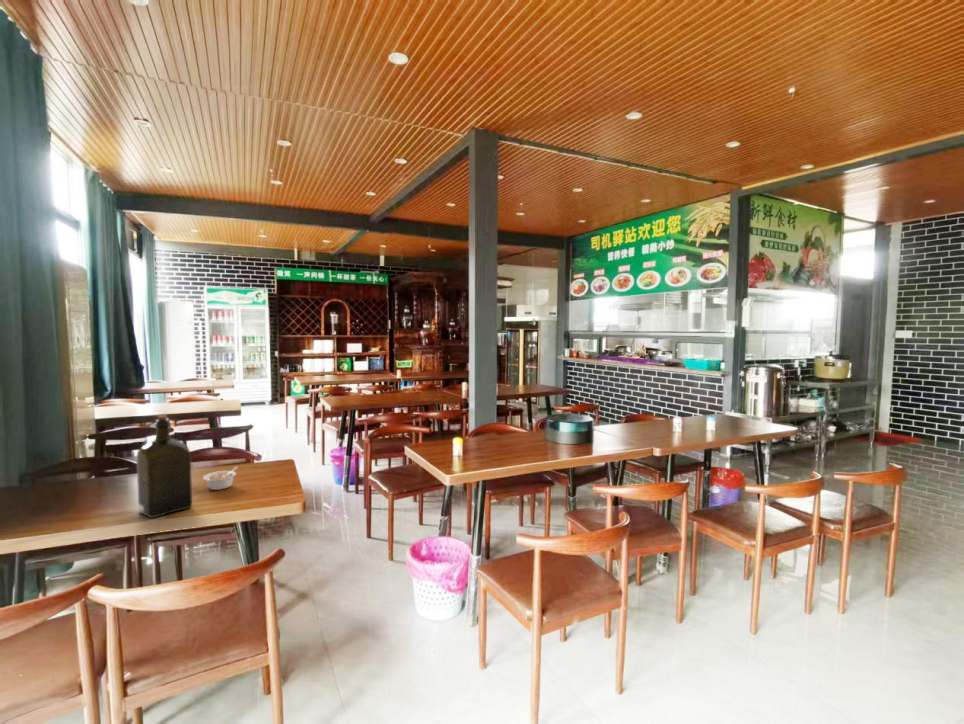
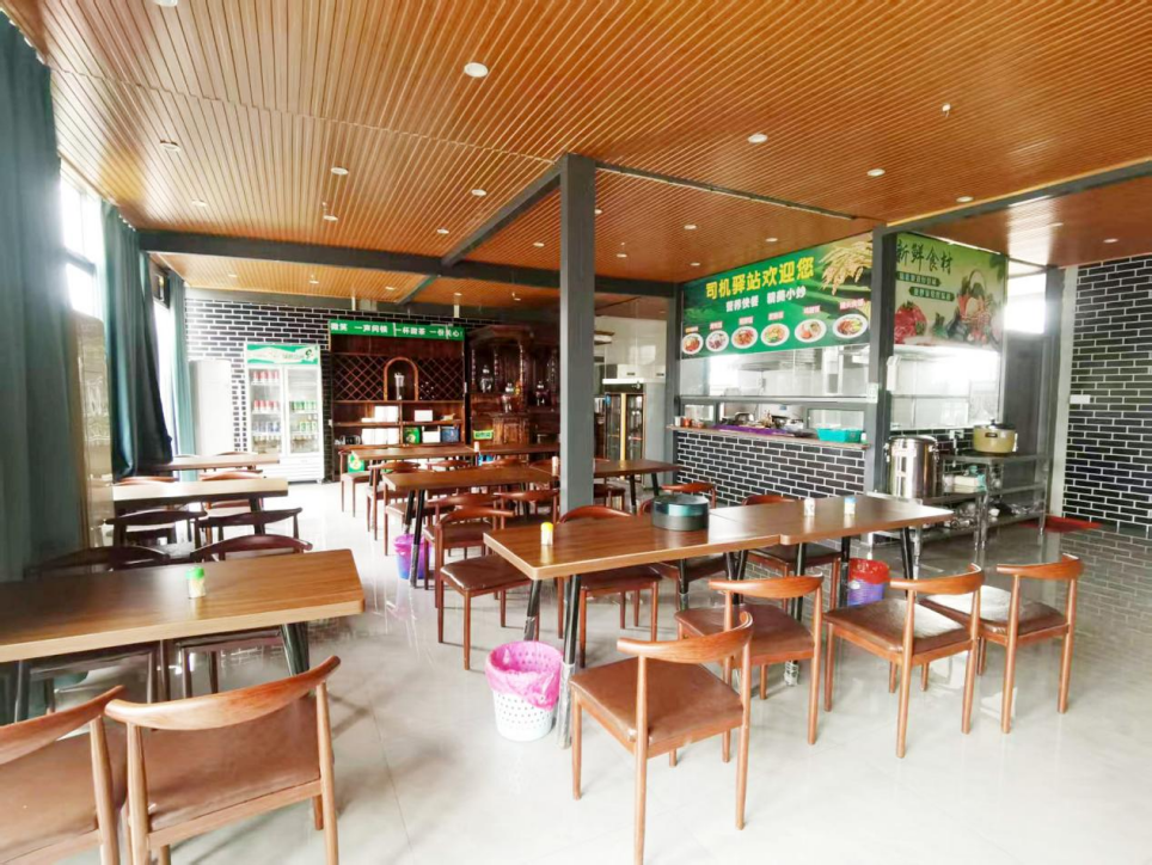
- liquor (163, 462)
- legume (220, 479)
